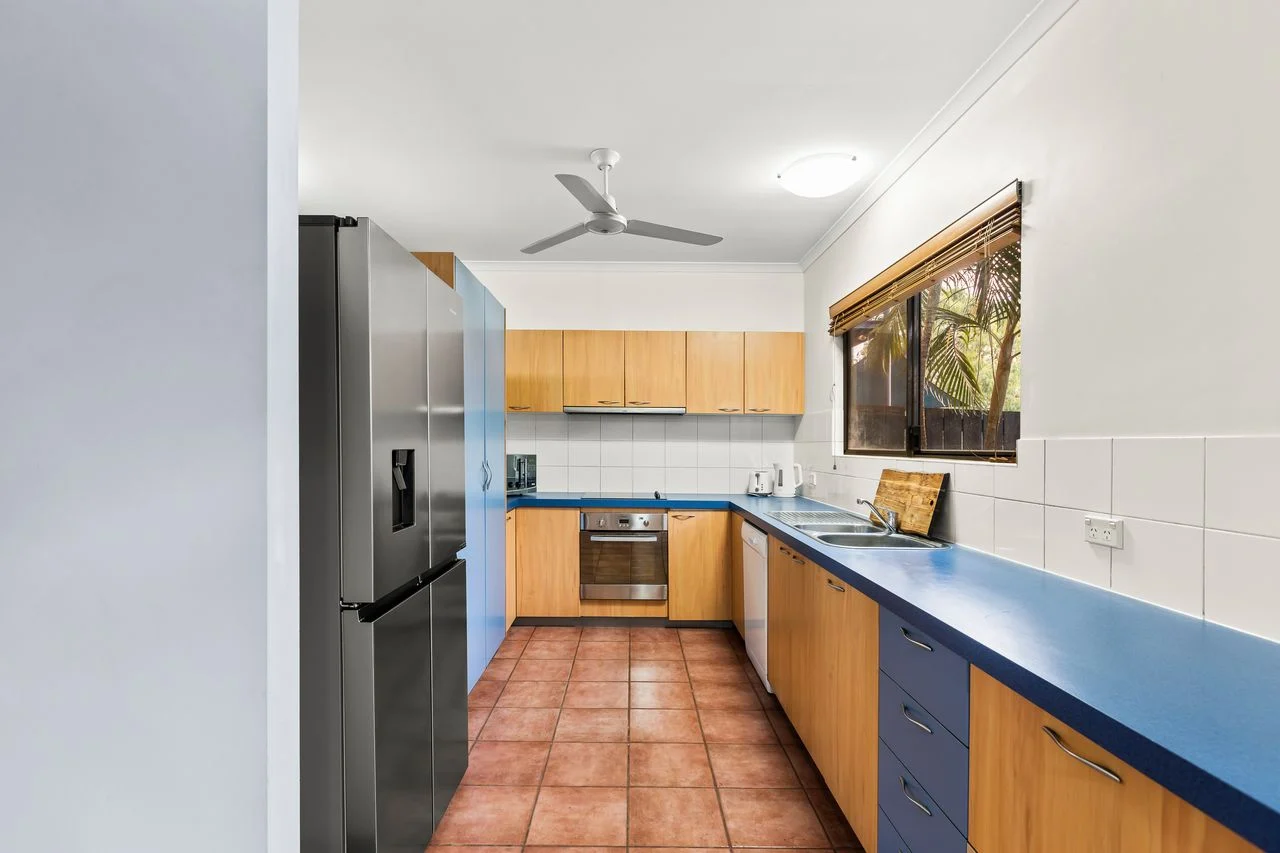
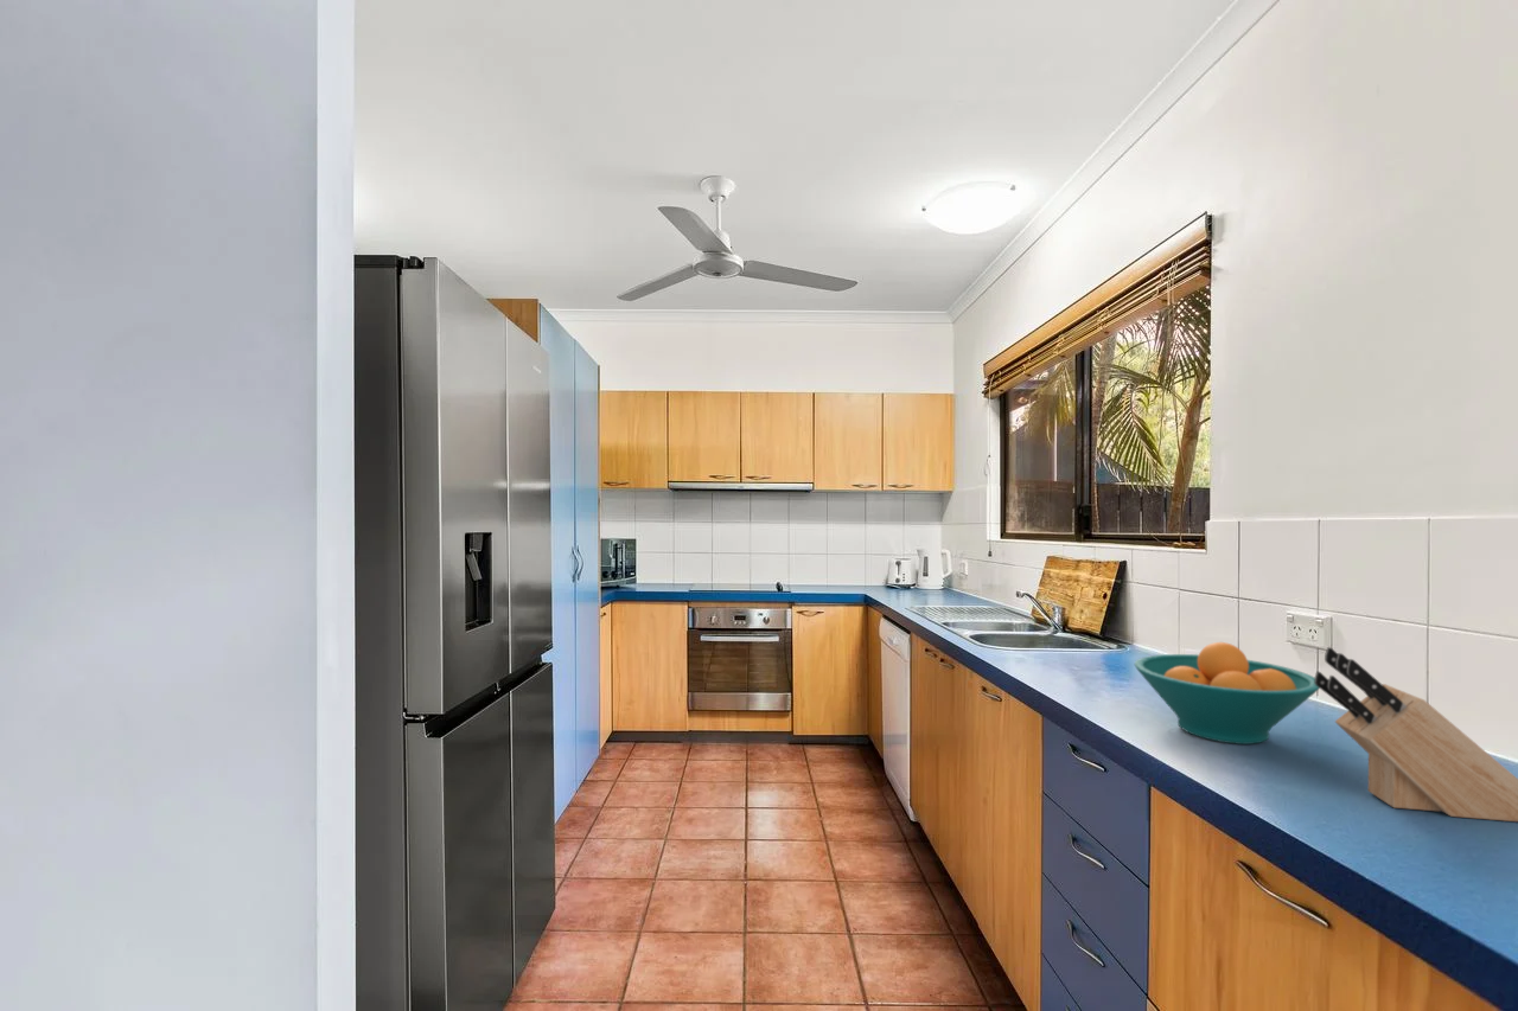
+ fruit bowl (1222, 687)
+ knife block (1425, 729)
